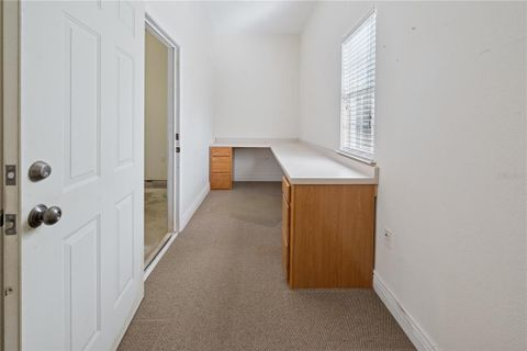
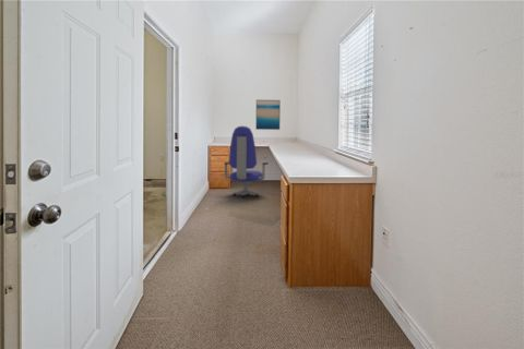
+ office chair (245, 161)
+ wall art (267, 115)
